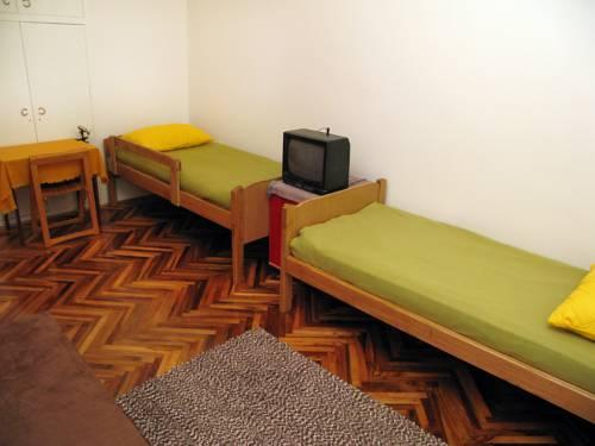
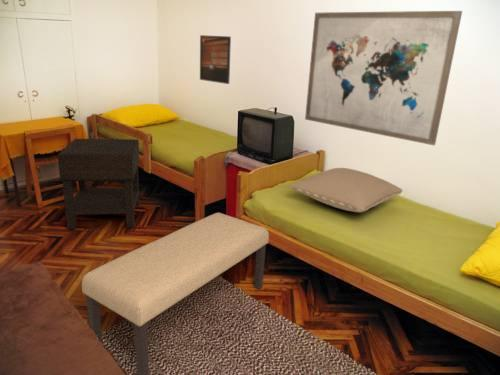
+ bench (187, 280)
+ wall art (370, 74)
+ nightstand (104, 180)
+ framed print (214, 59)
+ pillow (346, 188)
